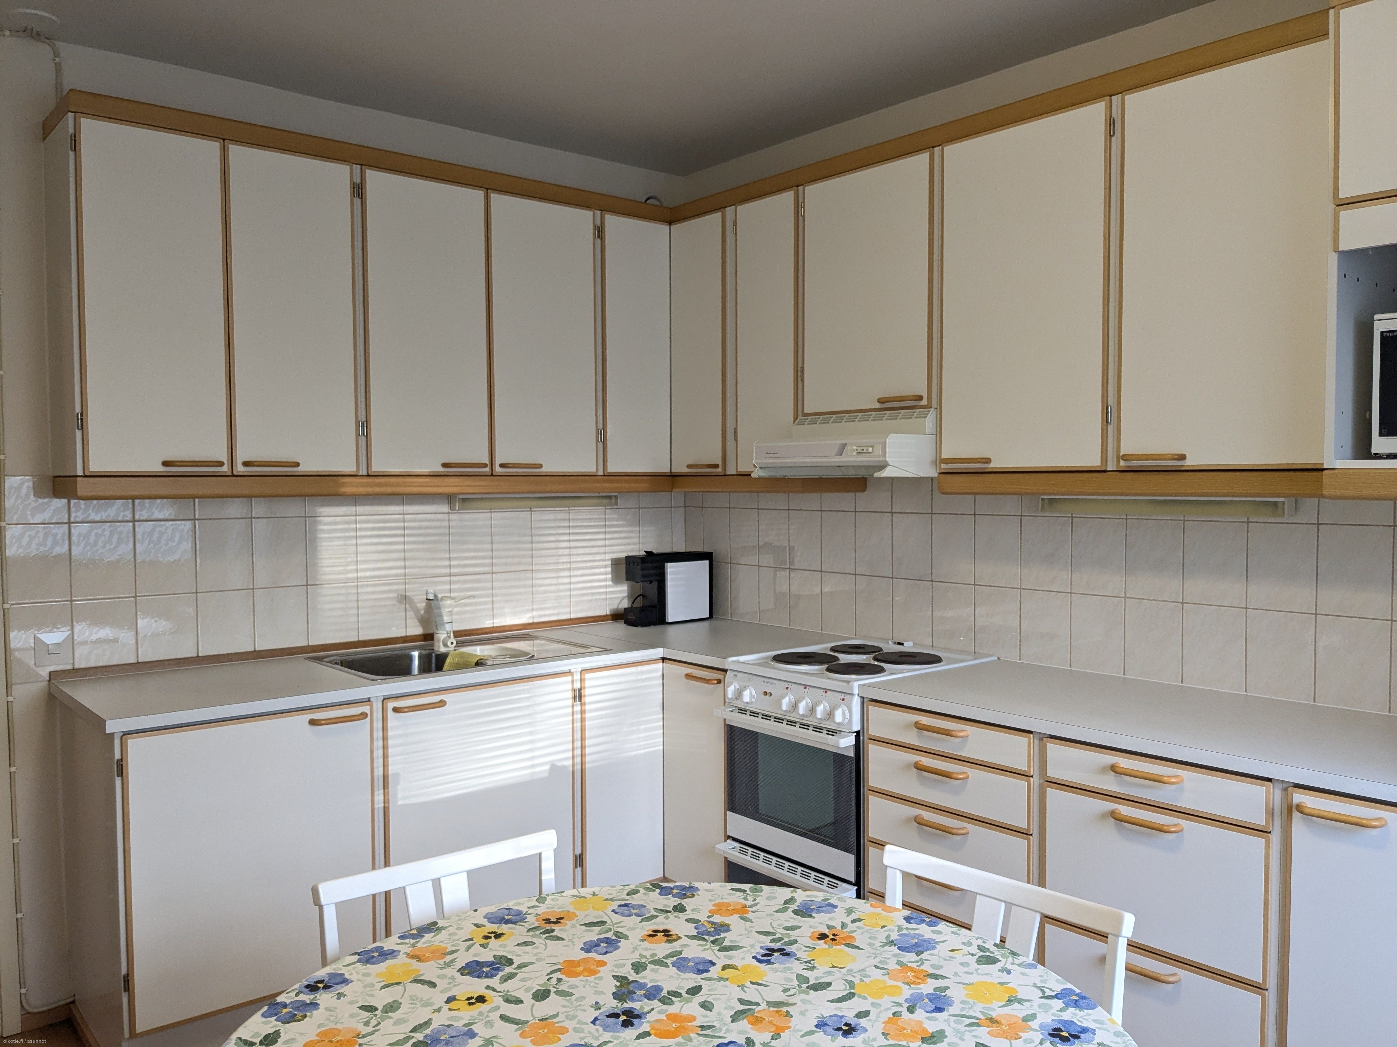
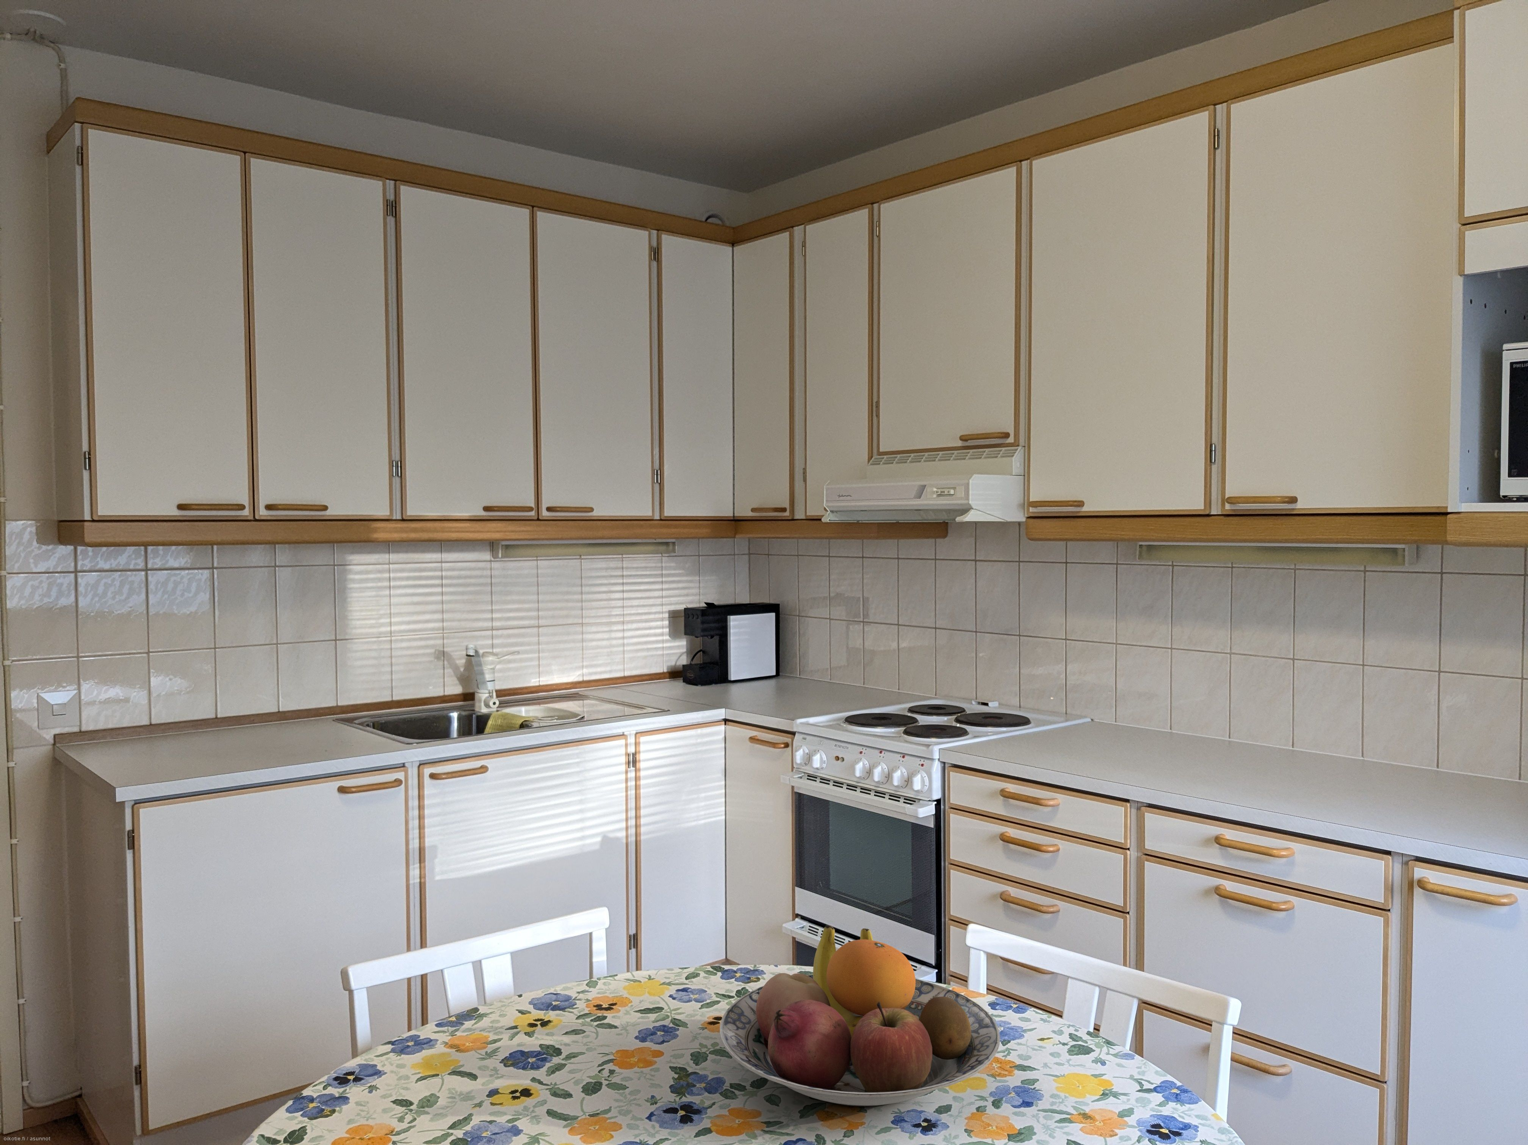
+ fruit bowl (858, 1014)
